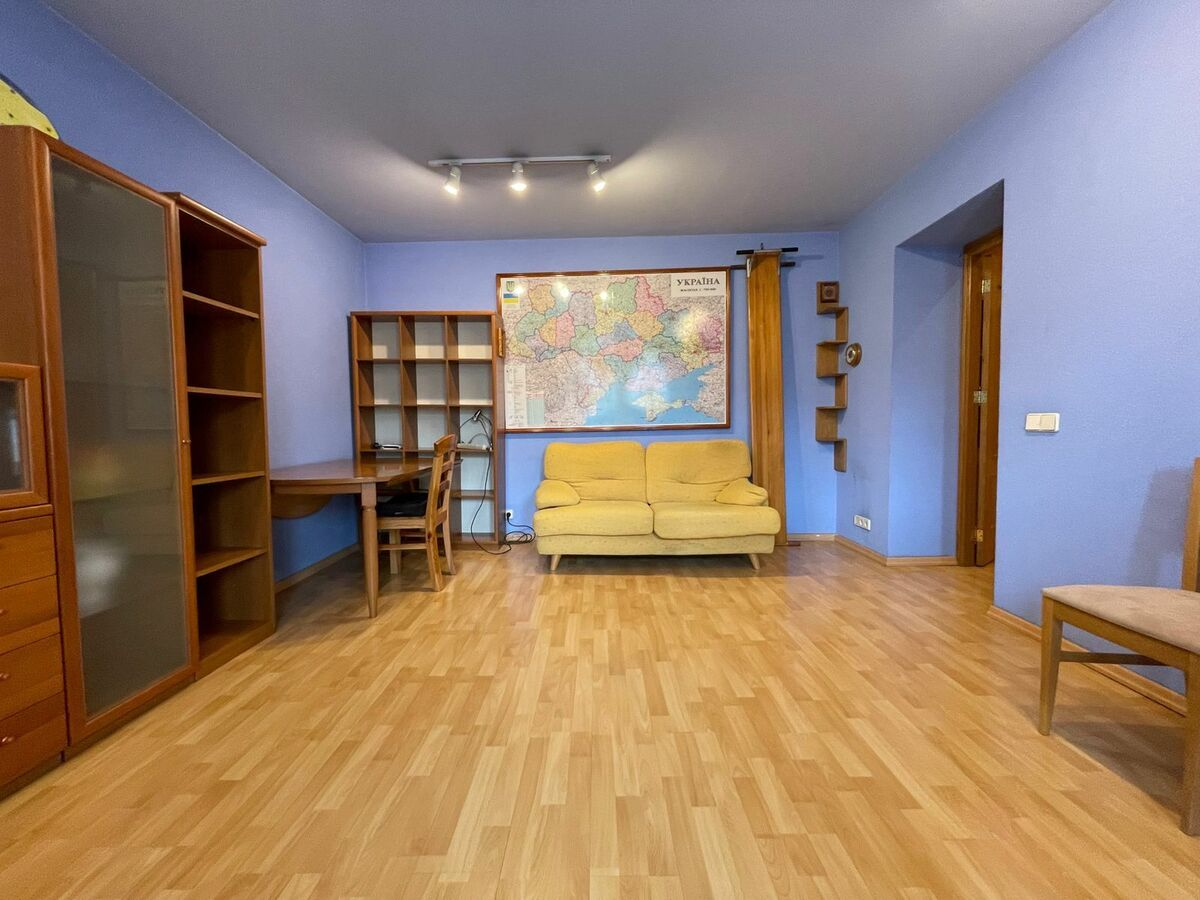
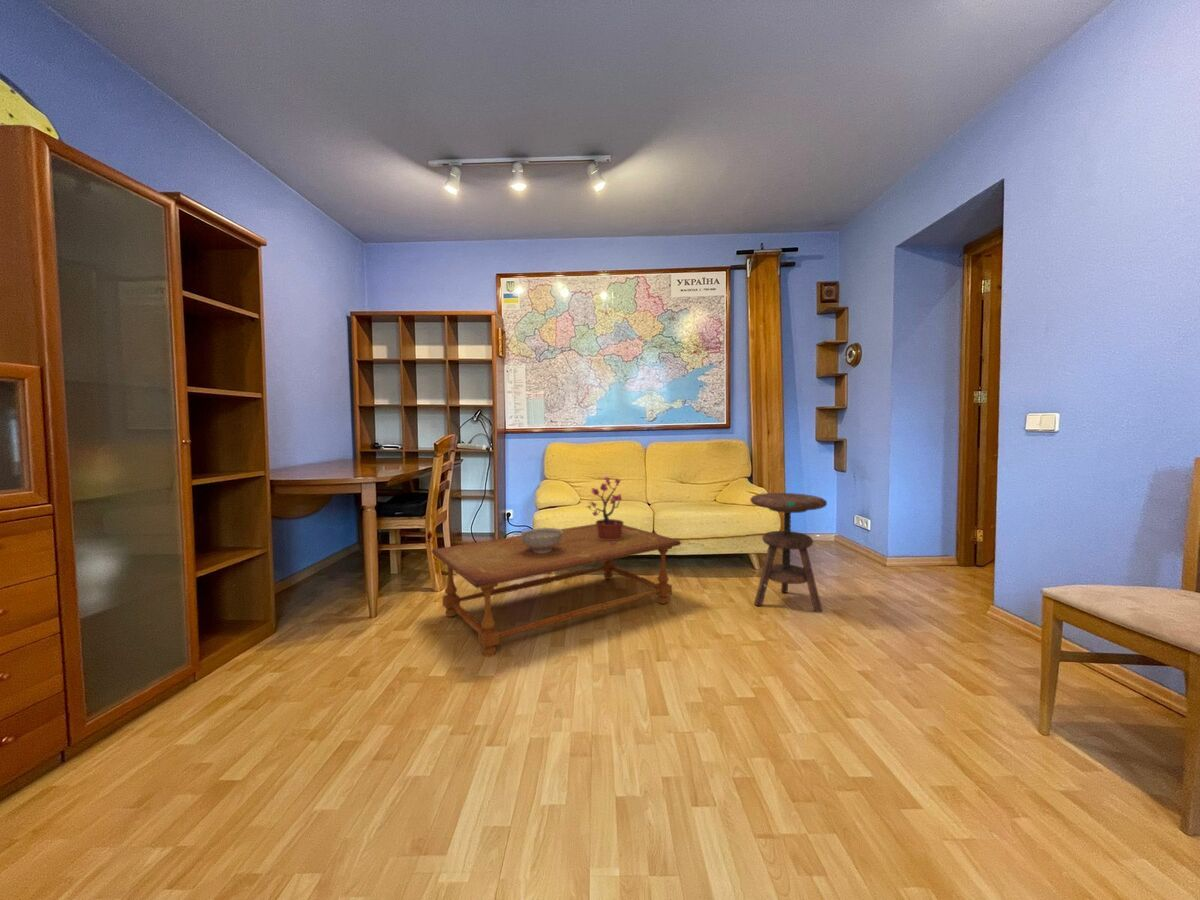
+ coffee table (559, 577)
+ side table (787, 550)
+ decorative bowl (541, 541)
+ potted plant (612, 508)
